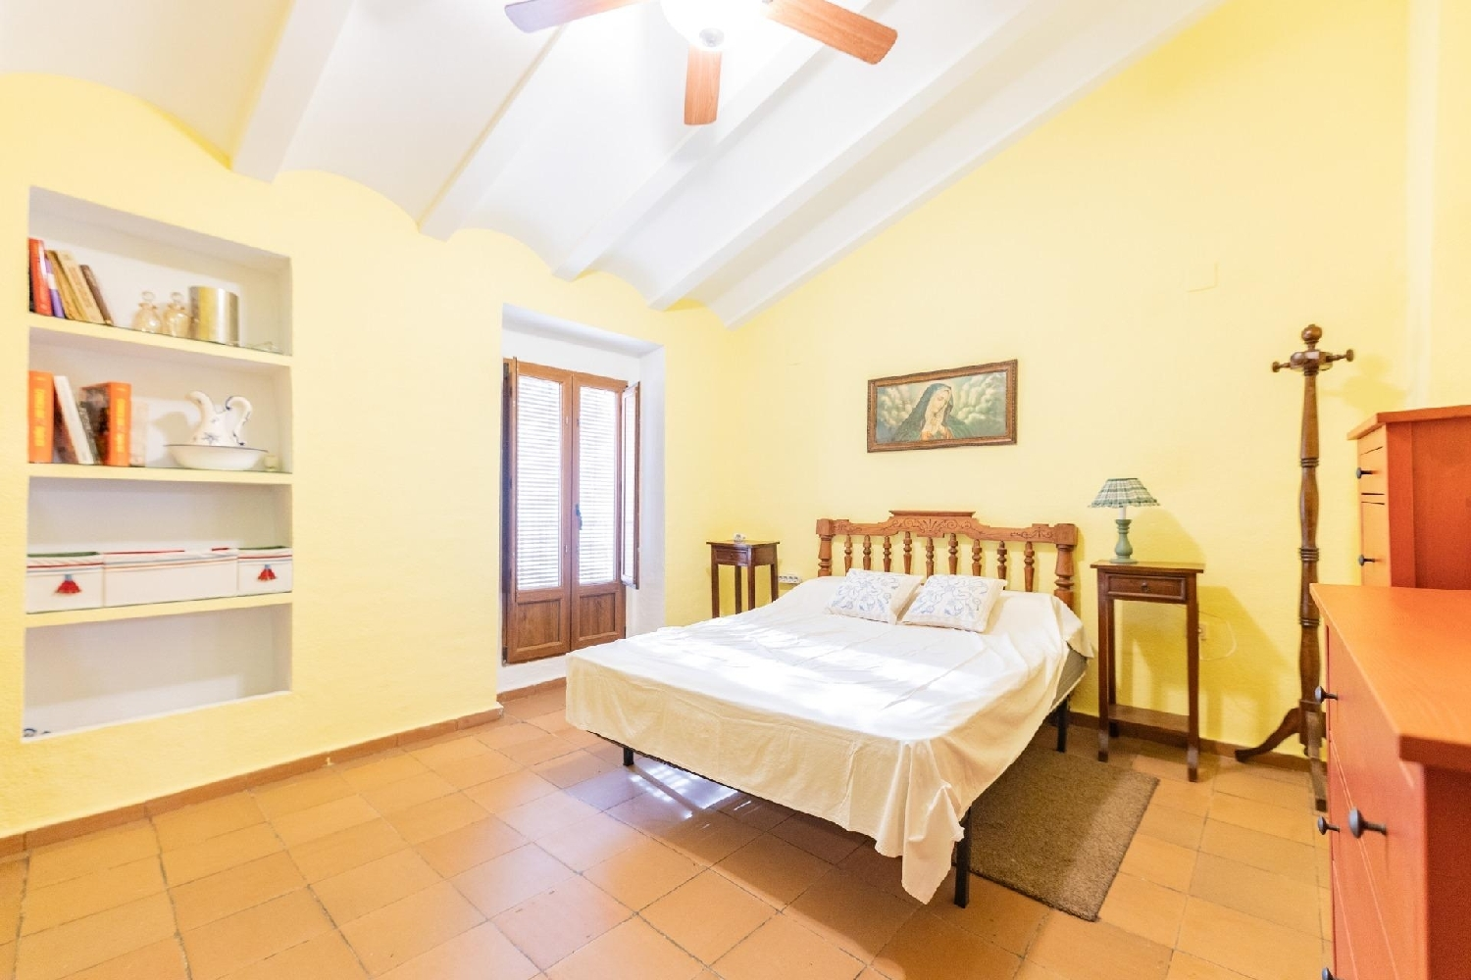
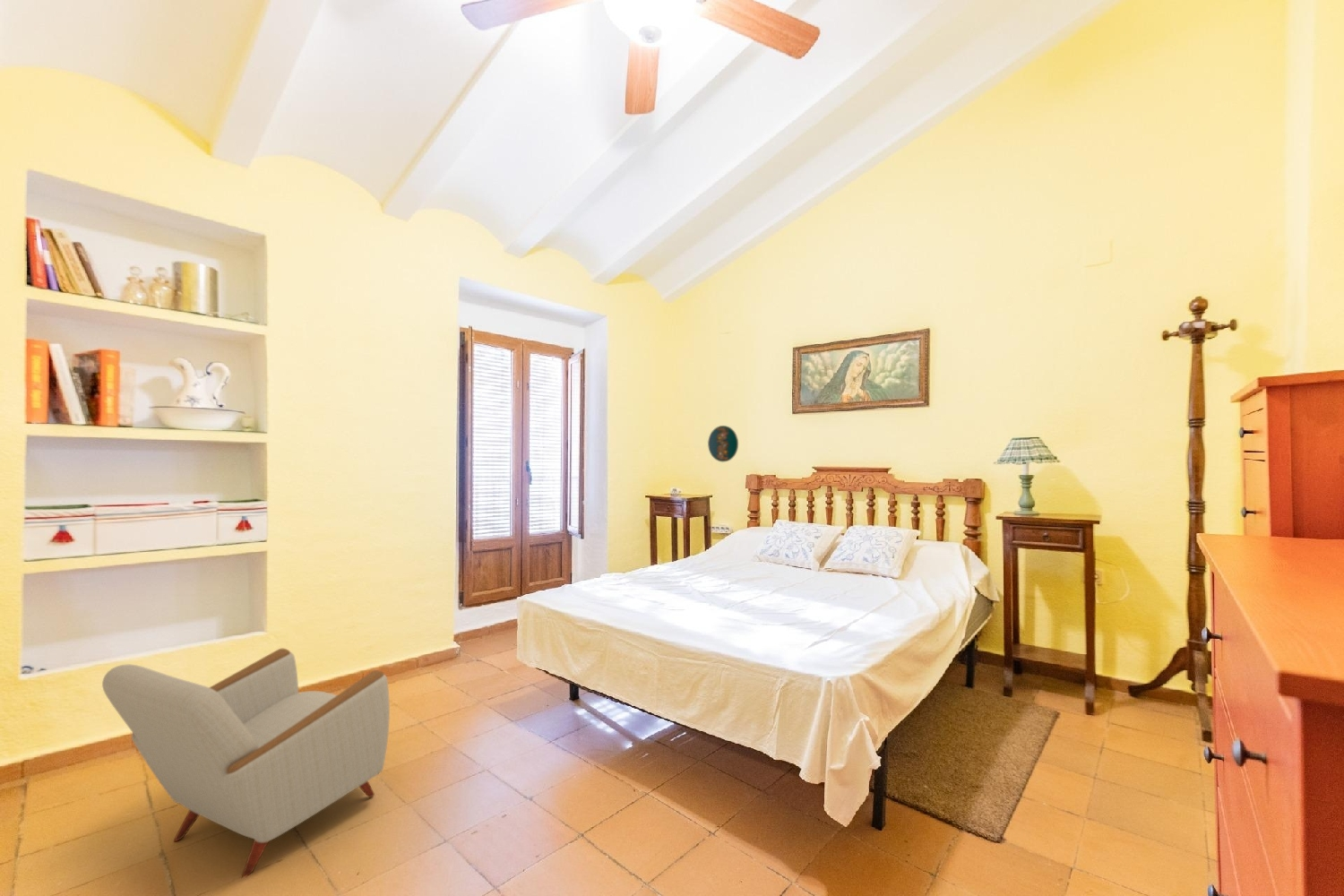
+ armchair (259, 736)
+ decorative plate (722, 444)
